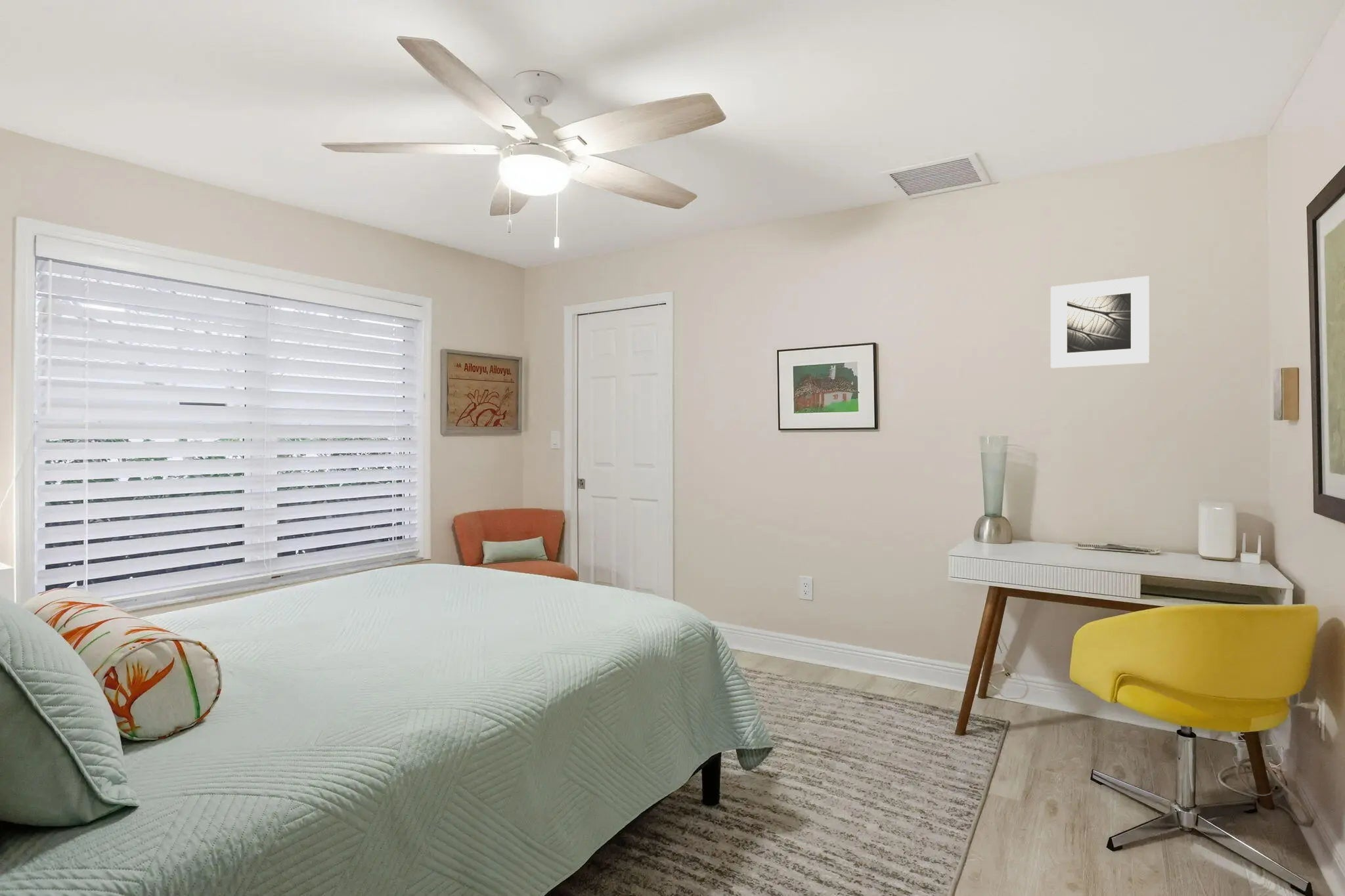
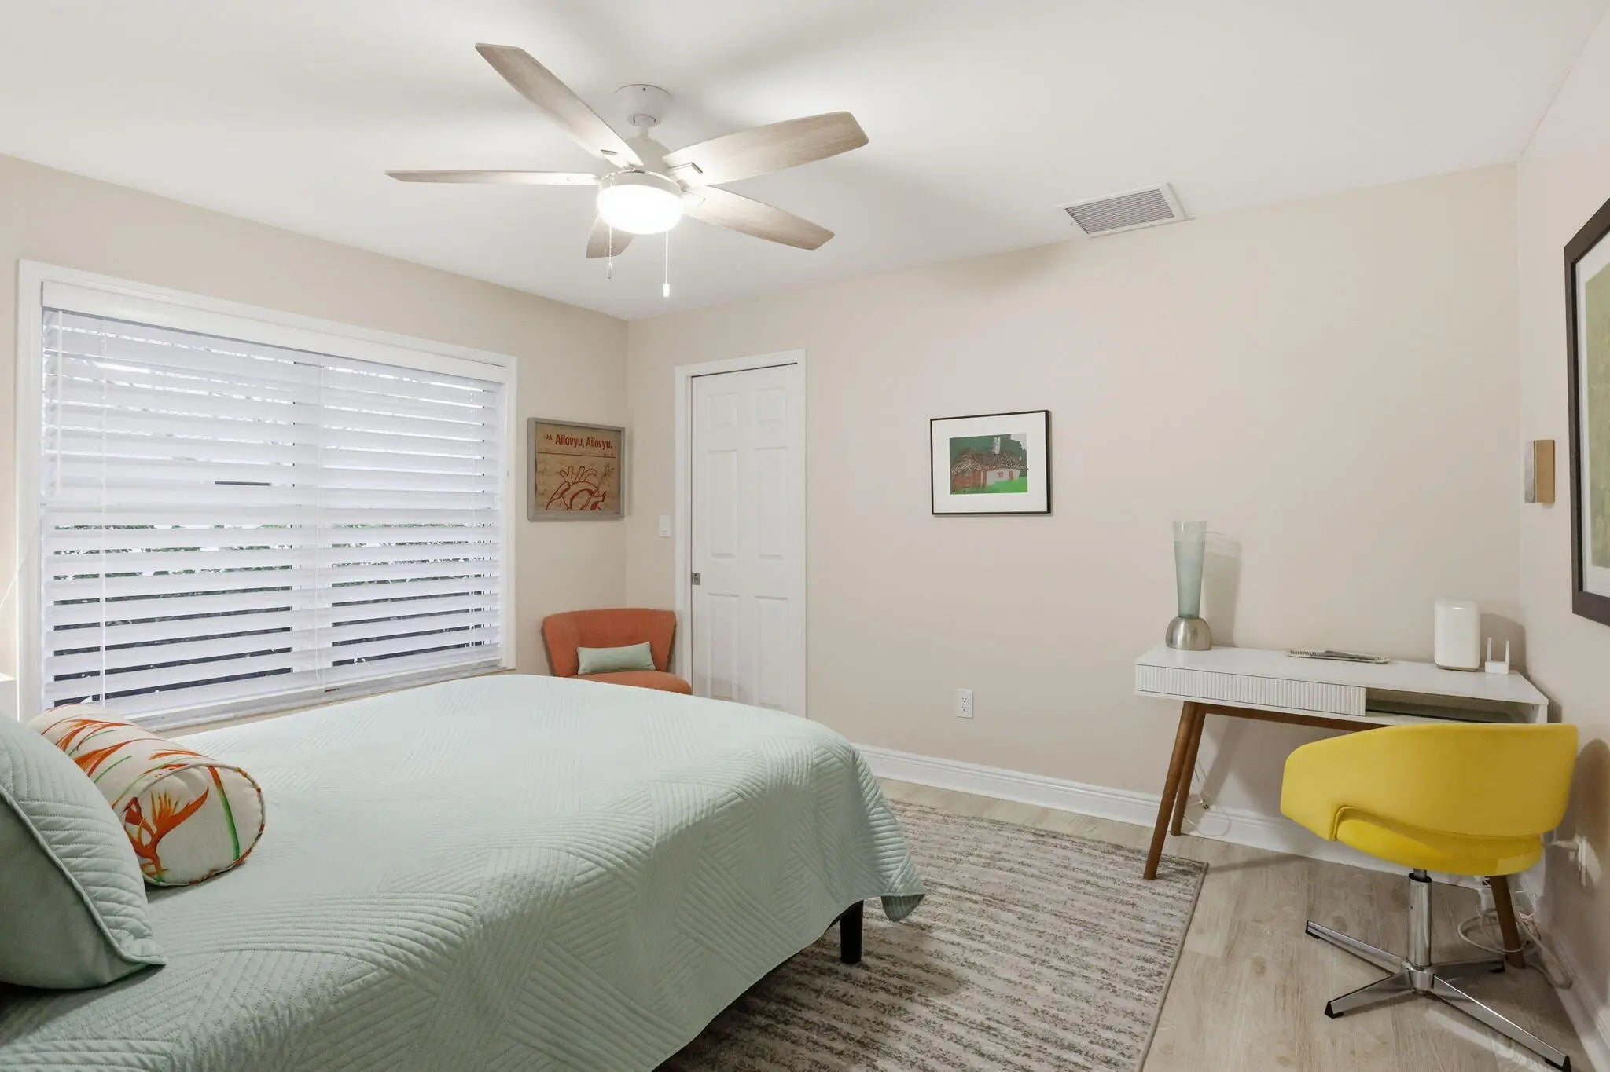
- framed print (1098, 324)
